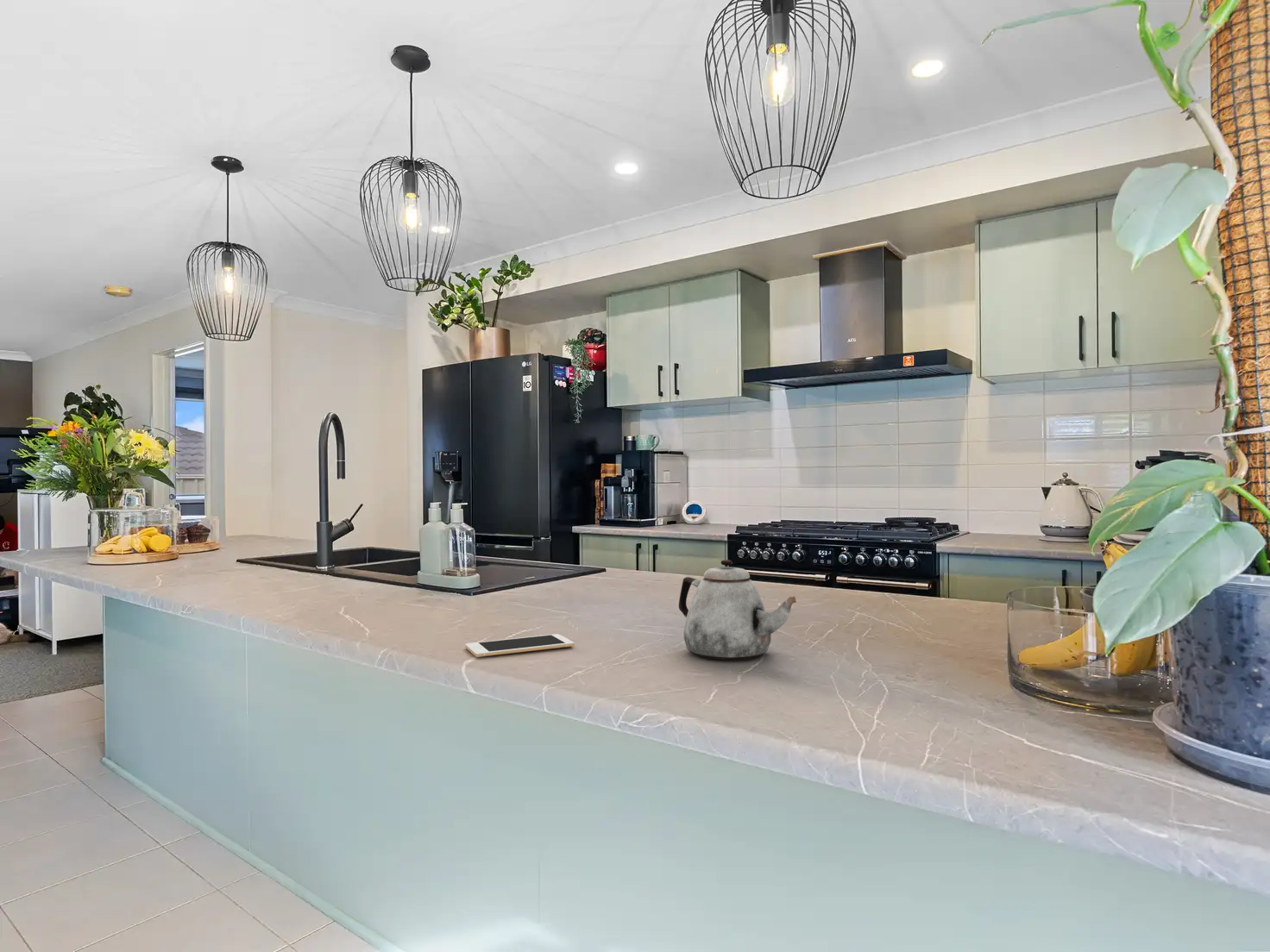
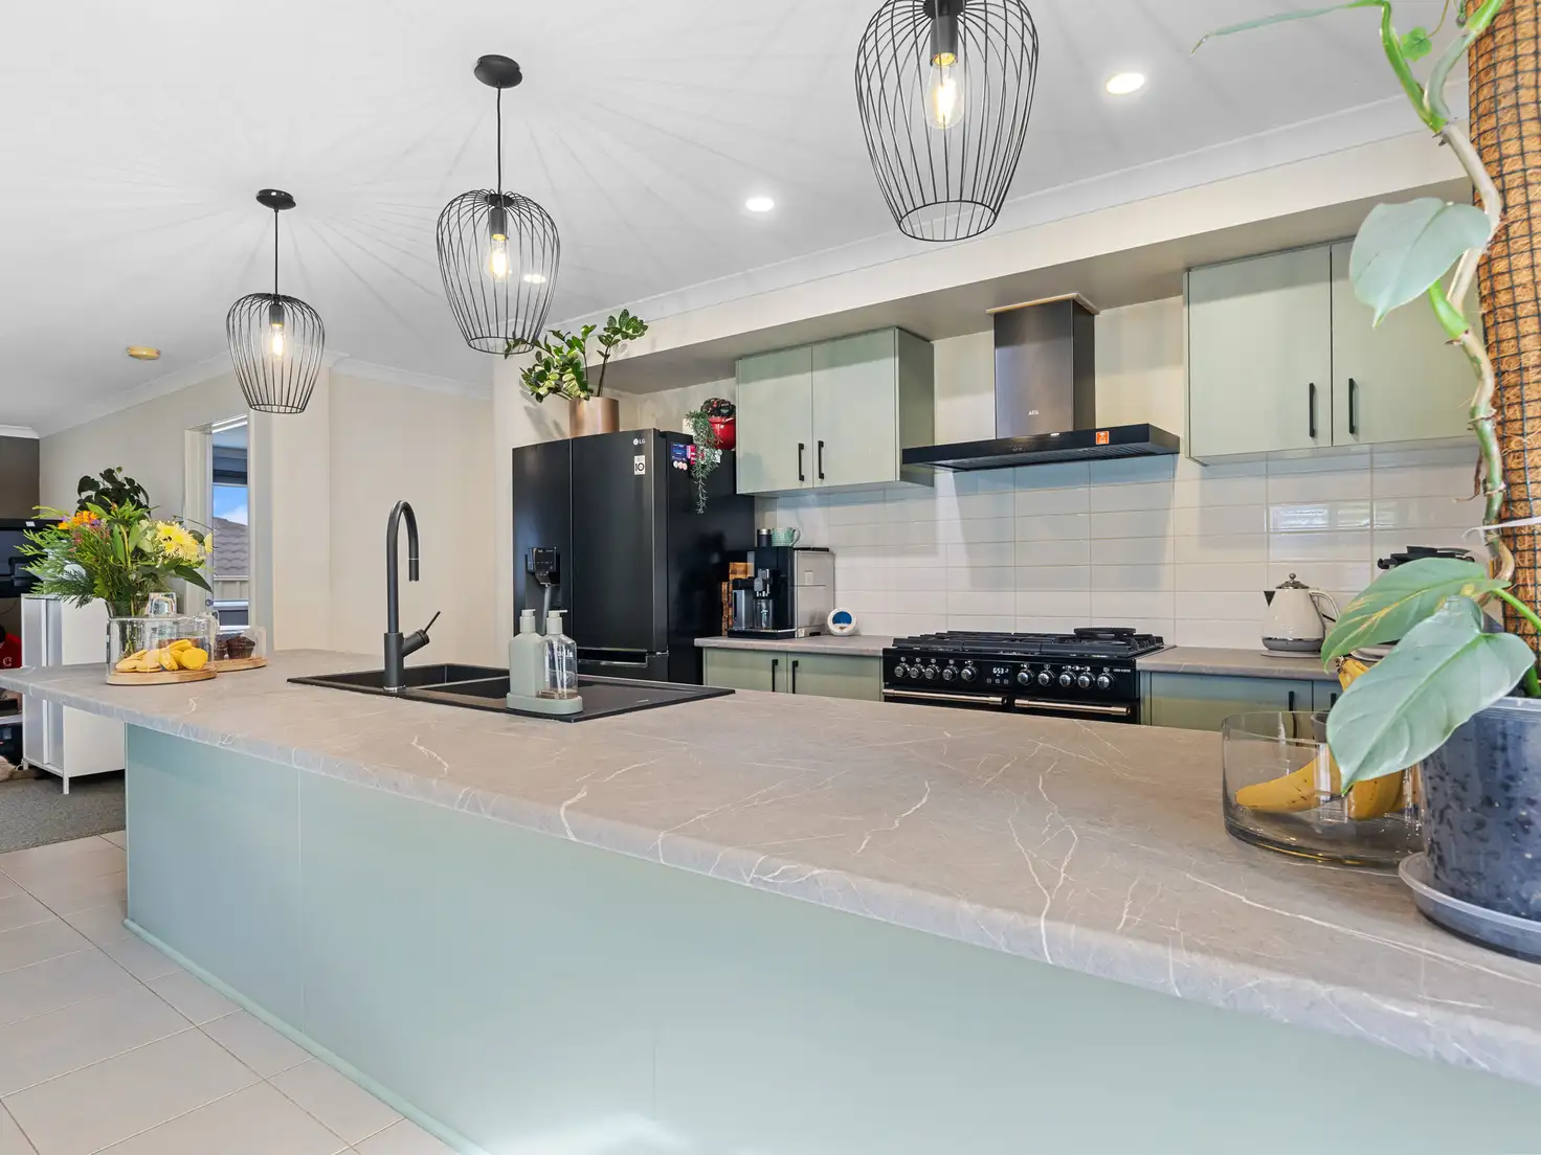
- cell phone (519, 644)
- teapot (734, 606)
